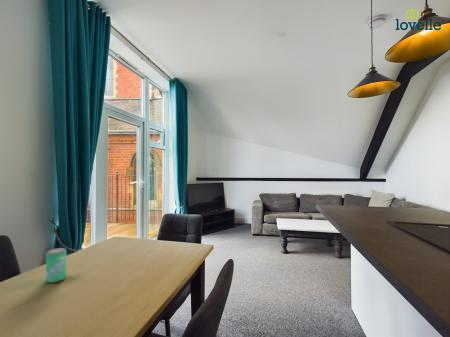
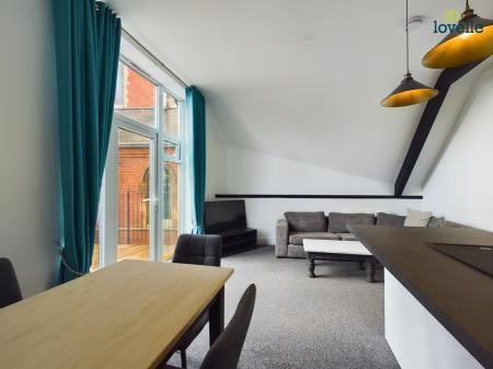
- beverage can (56, 264)
